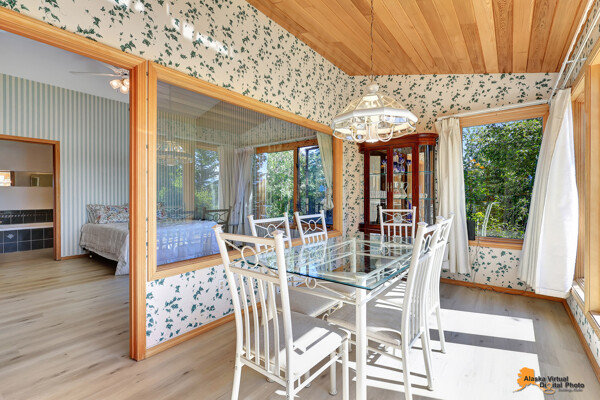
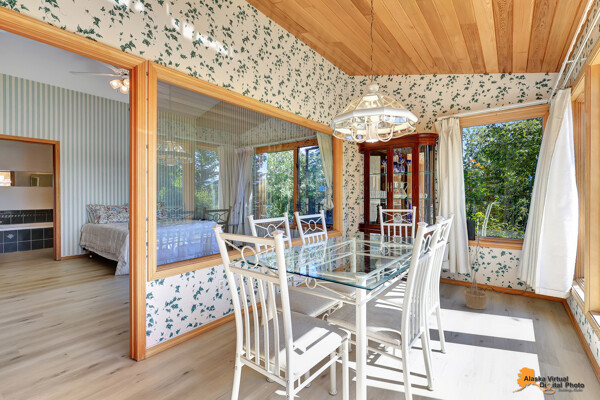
+ basket (475, 291)
